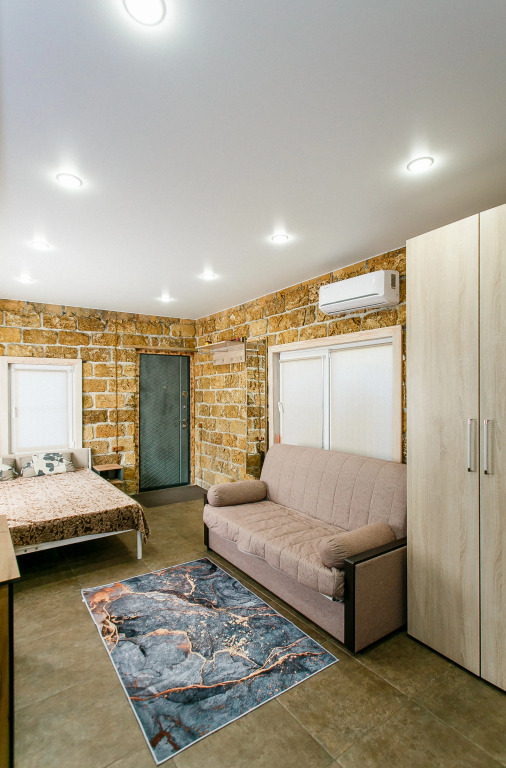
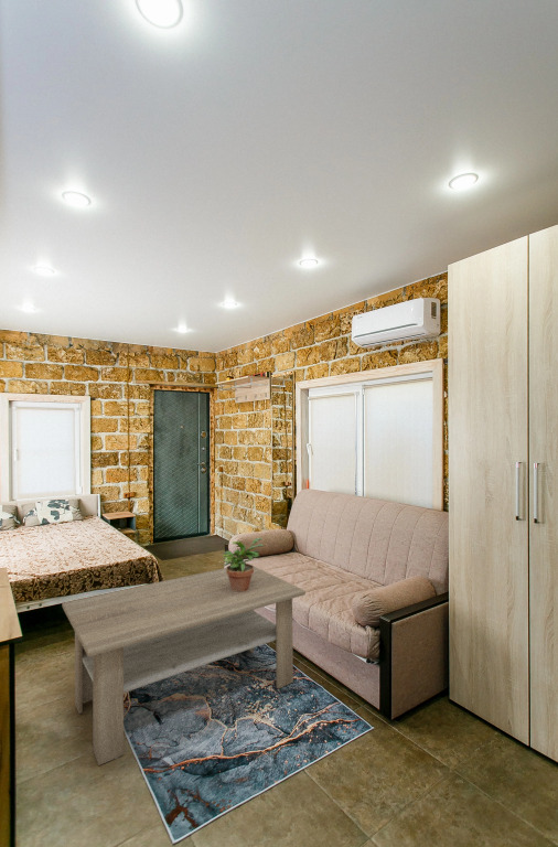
+ coffee table (187, 644)
+ potted plant (242, 561)
